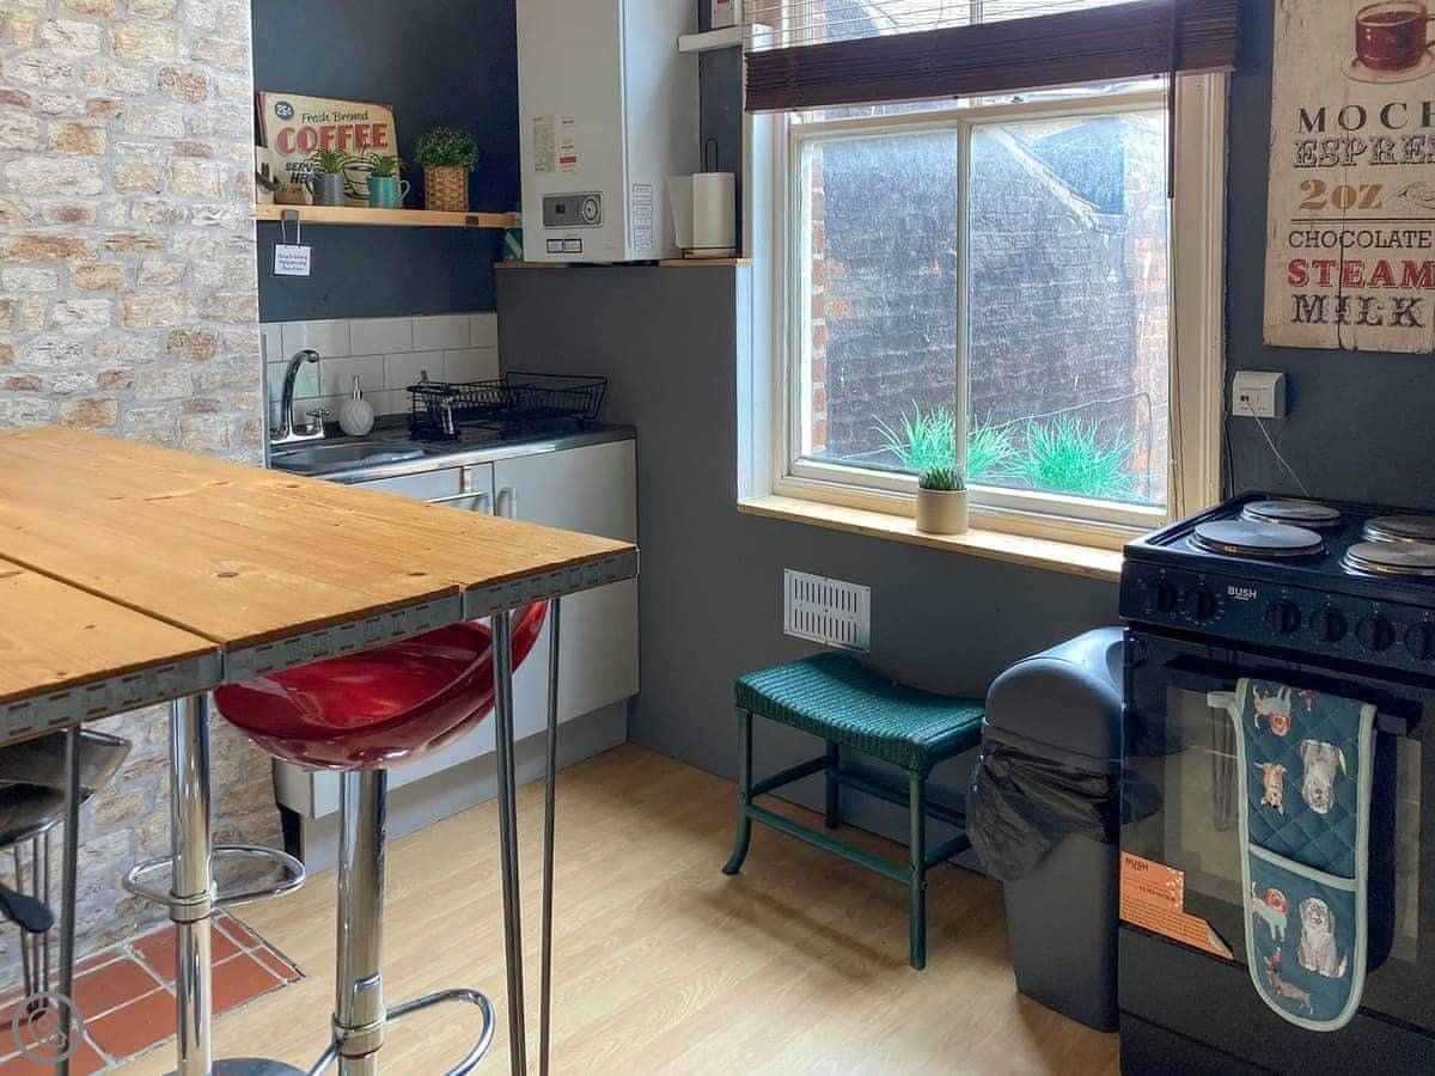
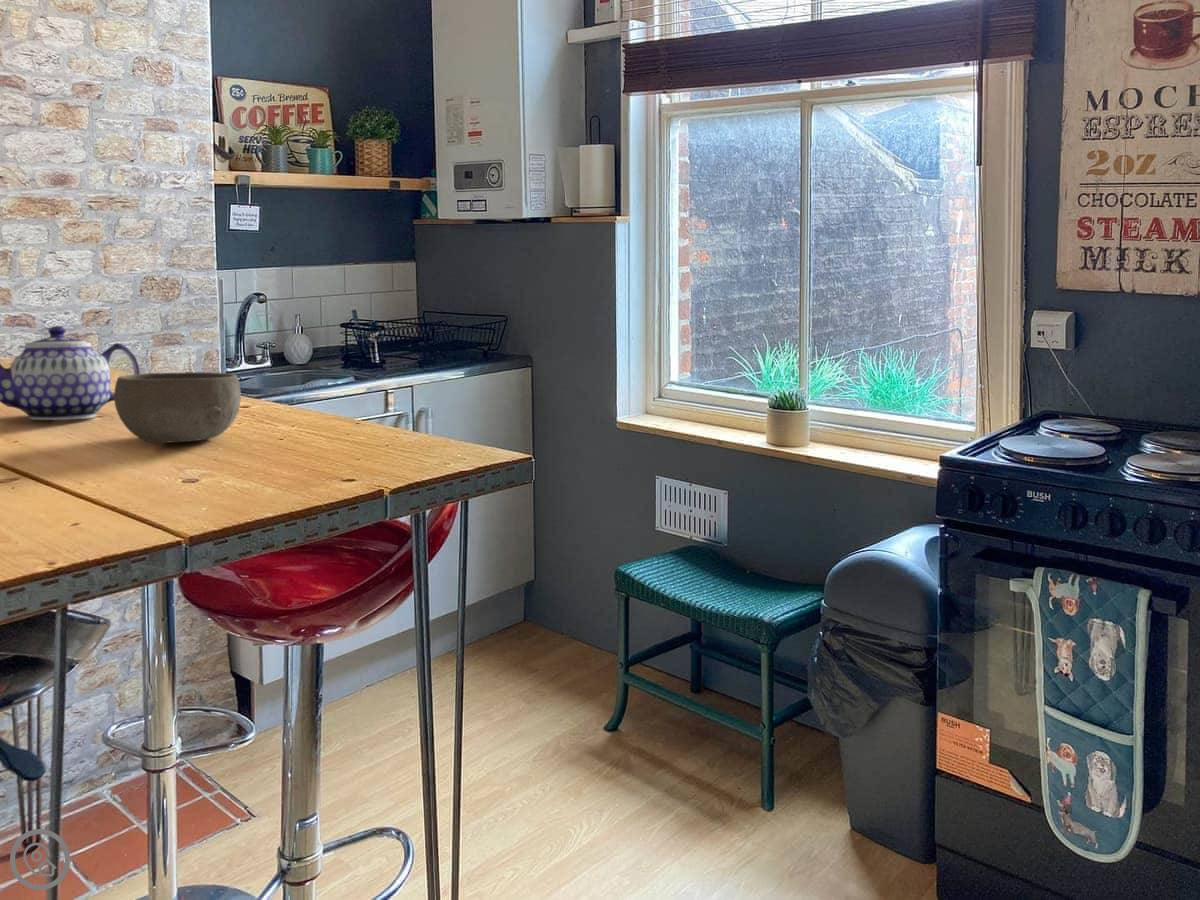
+ teapot (59, 372)
+ bowl (179, 407)
